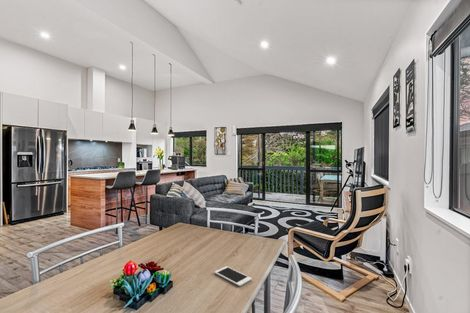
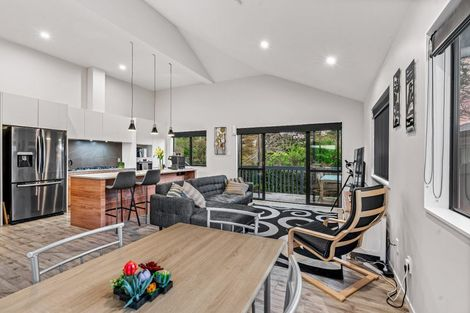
- cell phone (232, 275)
